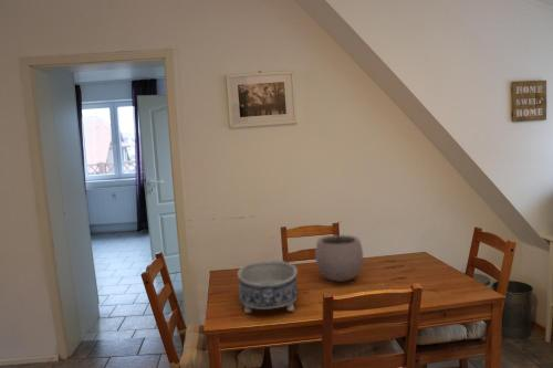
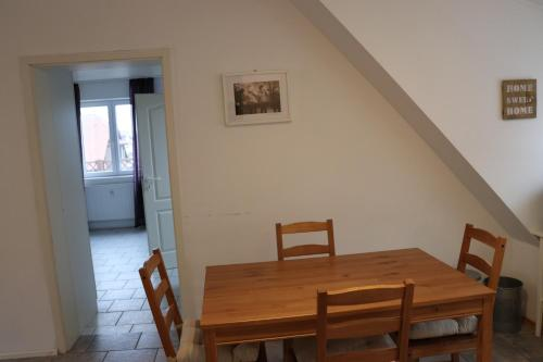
- plant pot (338, 250)
- decorative bowl (268, 285)
